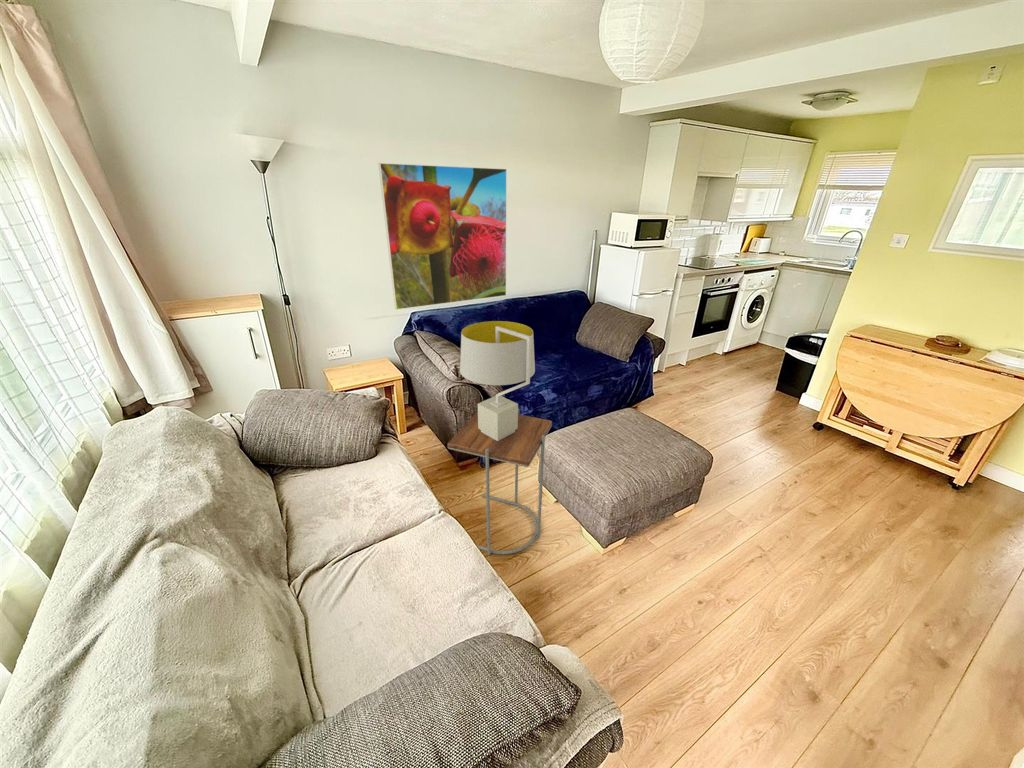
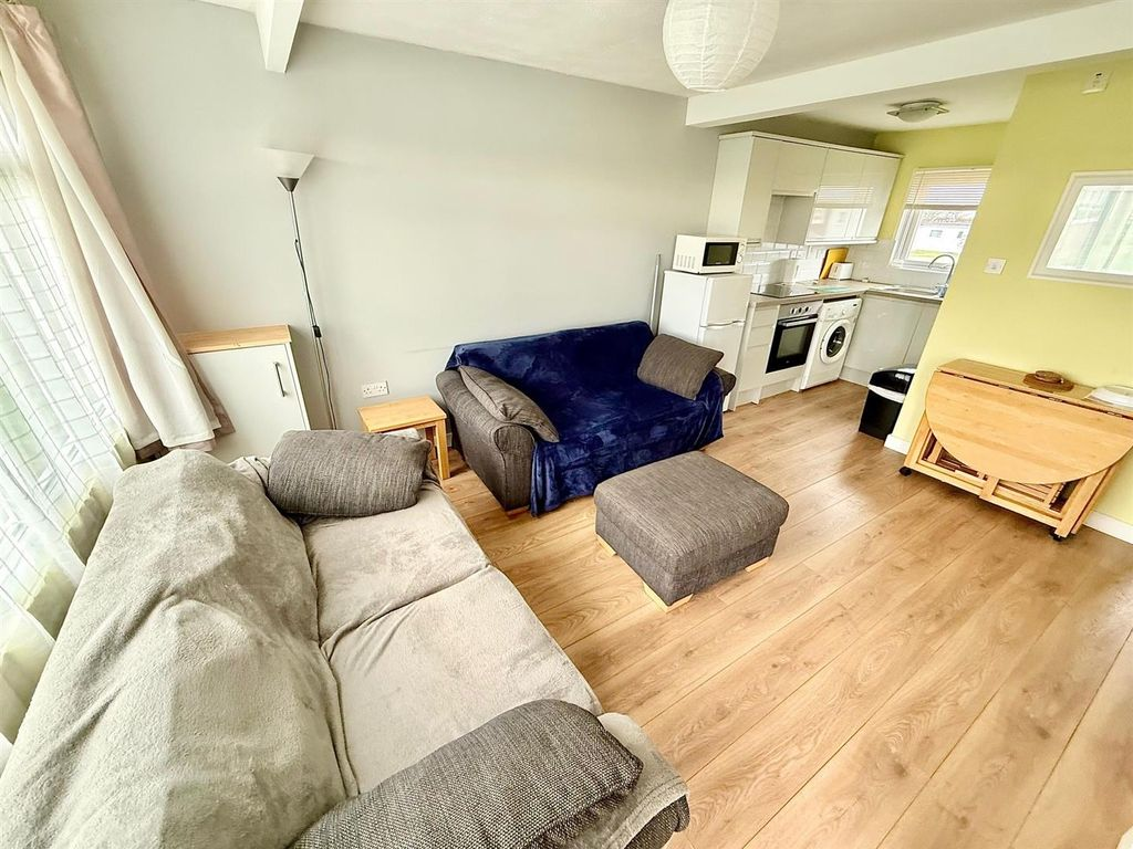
- side table (515, 480)
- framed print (451, 238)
- table lamp (499, 382)
